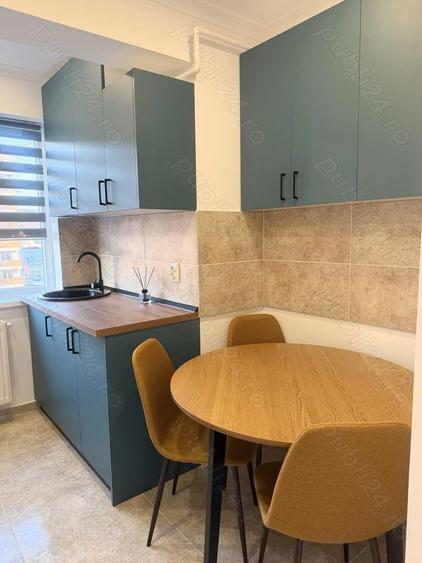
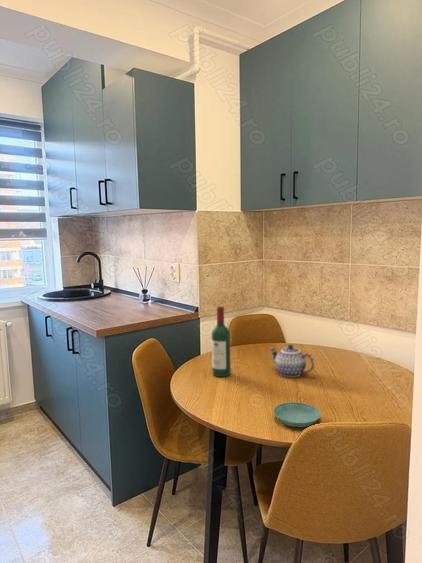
+ teapot (290, 359)
+ wine bottle (220, 340)
+ saucer (296, 415)
